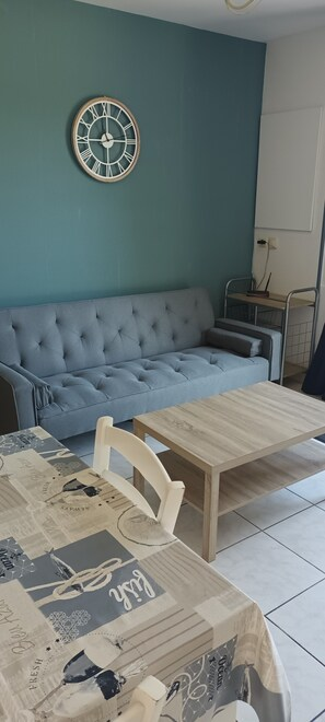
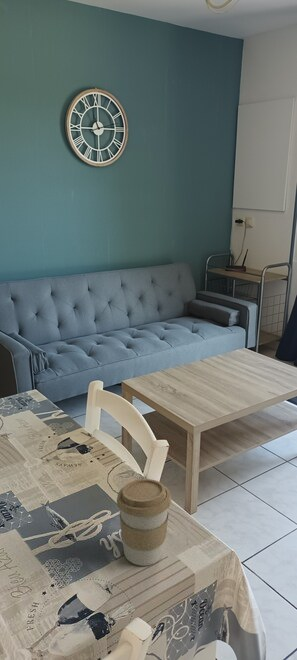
+ coffee cup (143, 519)
